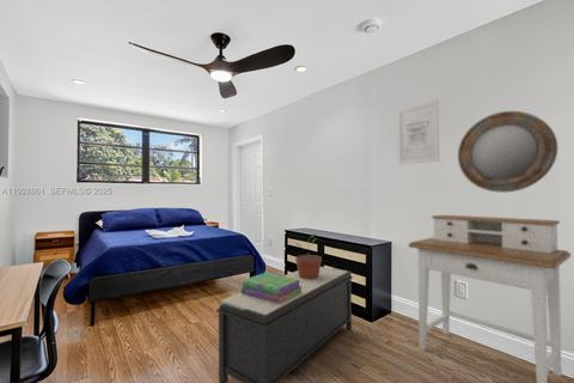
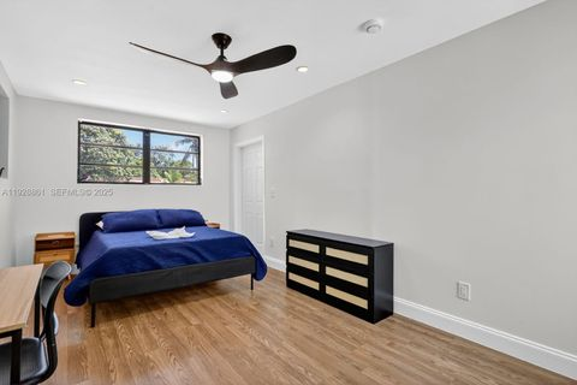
- bench (295, 317)
- wall art (416, 134)
- home mirror (502, 152)
- stack of books (271, 286)
- desk (484, 280)
- potted plant (309, 255)
